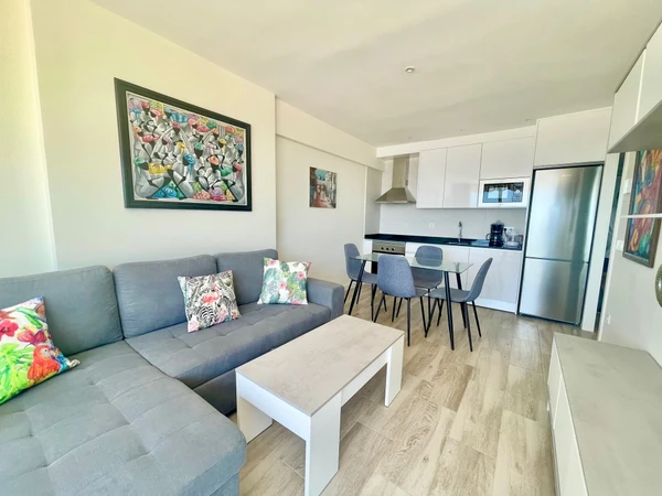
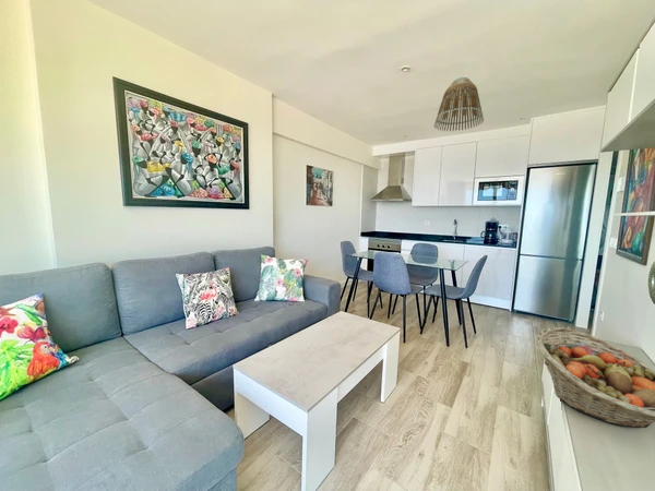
+ lamp shade (458, 101)
+ fruit basket (597, 372)
